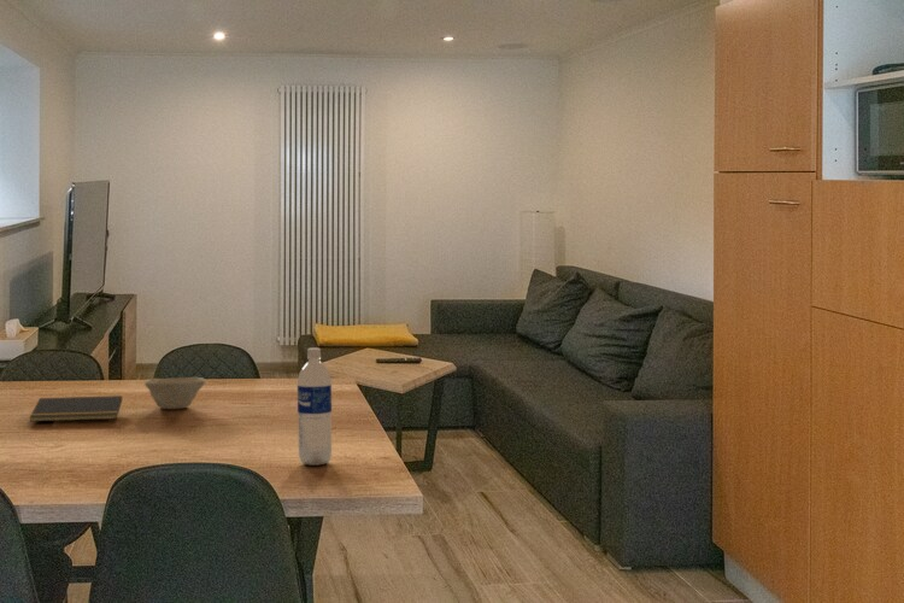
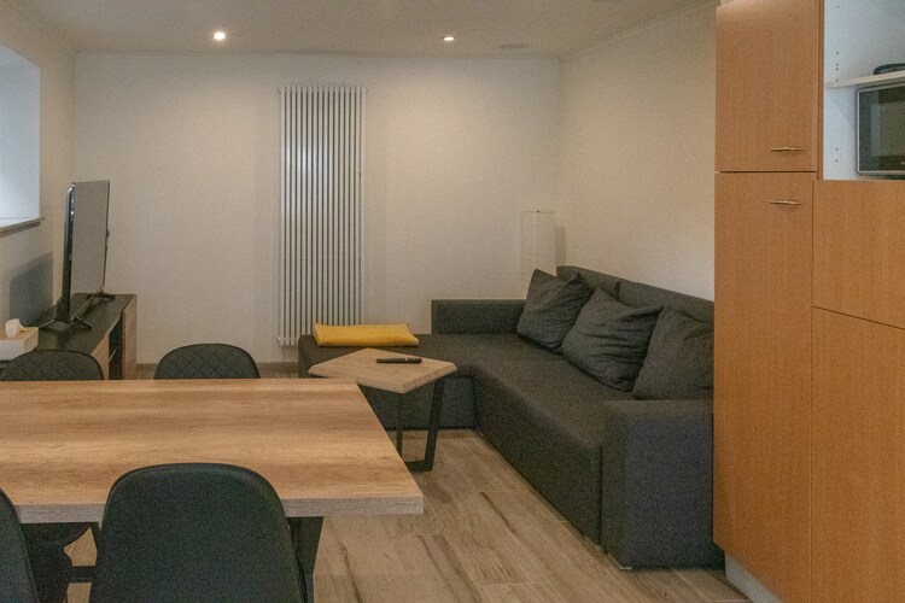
- bowl (175, 392)
- notepad (77, 408)
- water bottle (315, 405)
